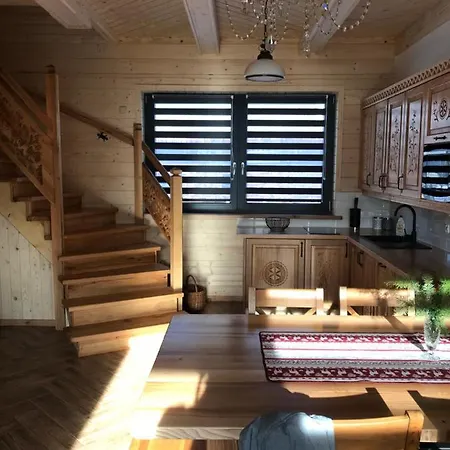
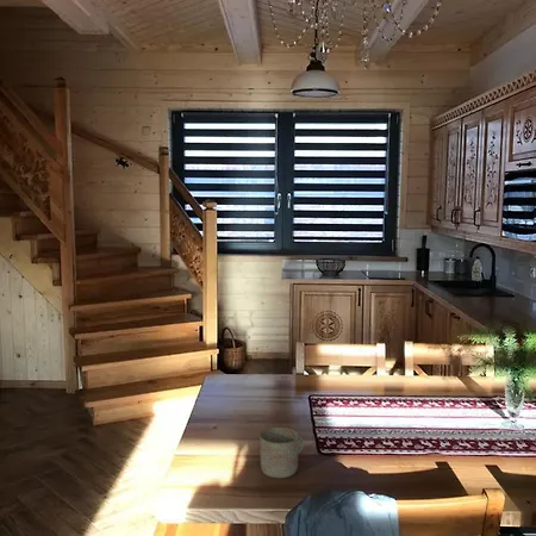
+ mug (283, 450)
